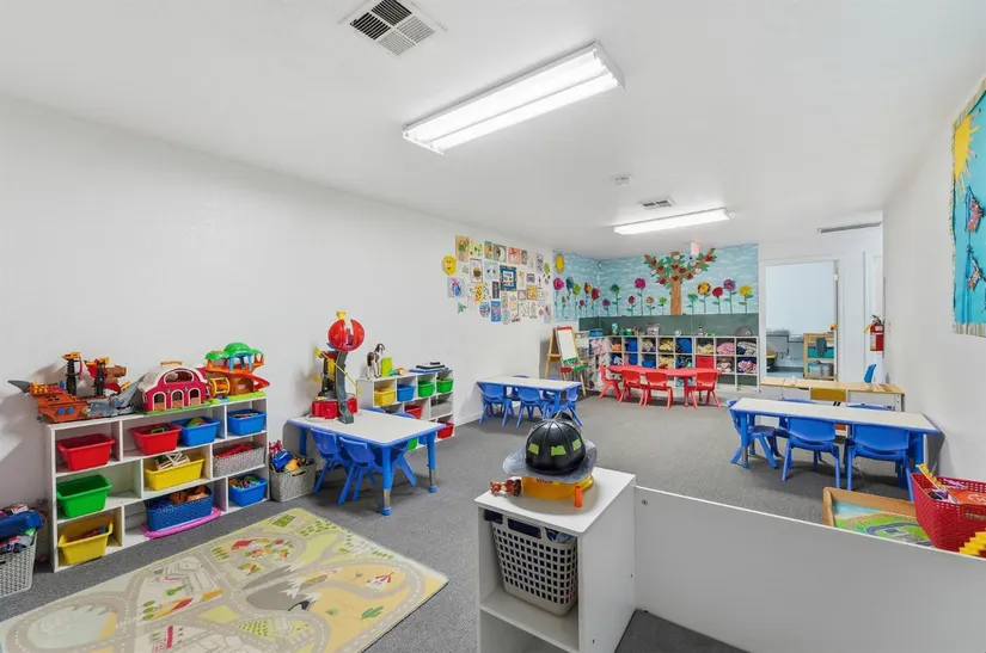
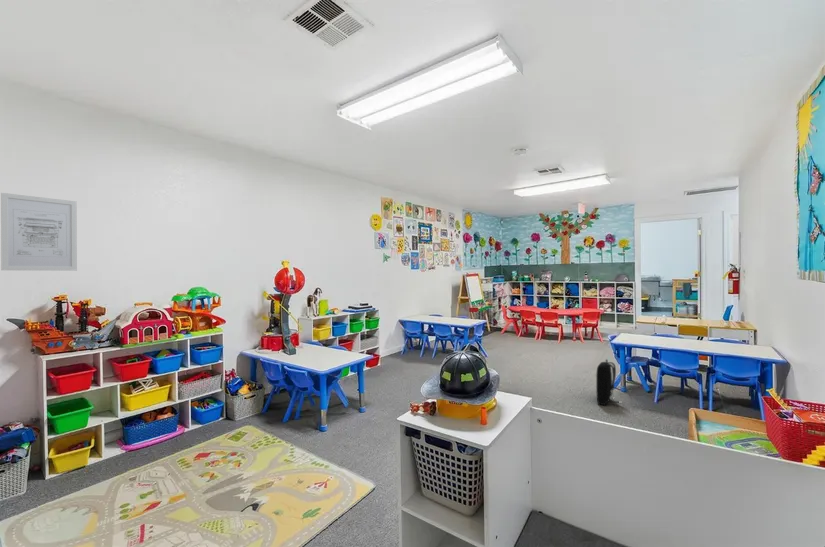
+ wall art (41, 233)
+ backpack (608, 381)
